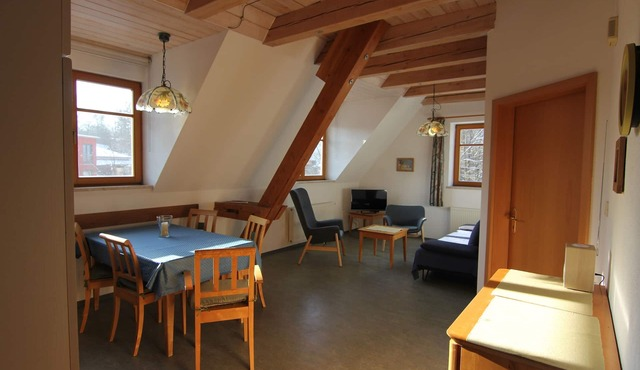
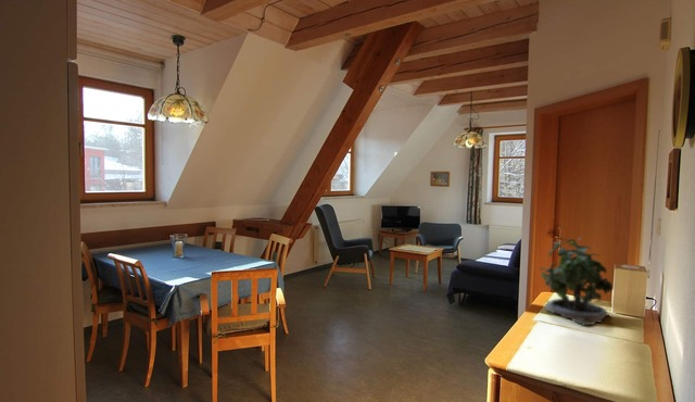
+ potted plant (576, 274)
